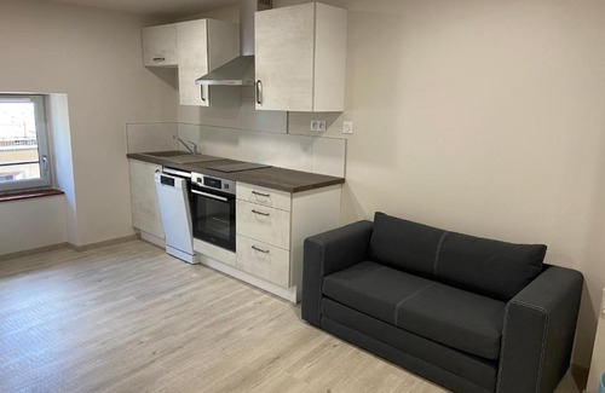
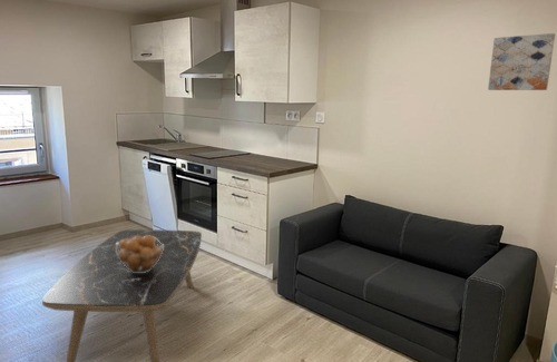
+ fruit basket (140, 253)
+ coffee table (139, 290)
+ wall art (519, 62)
